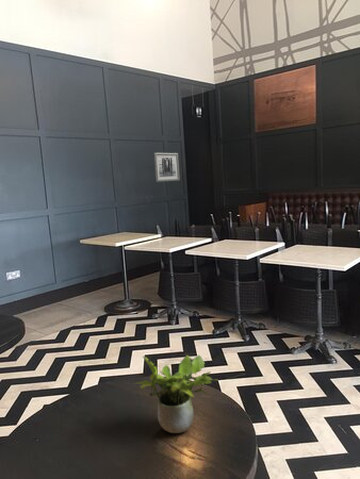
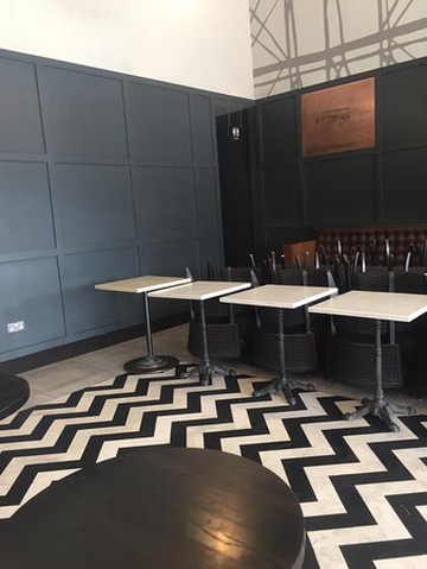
- wall art (167, 167)
- potted plant (177, 391)
